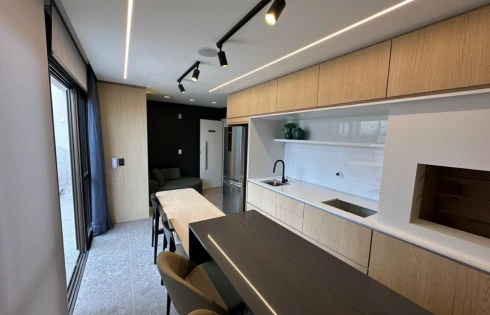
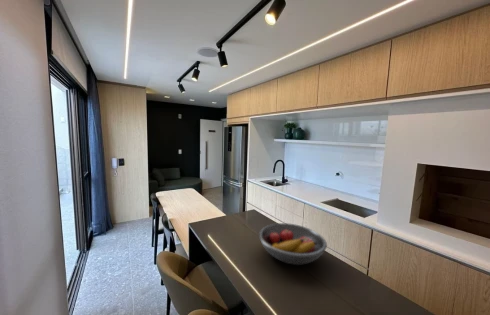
+ fruit bowl (291, 243)
